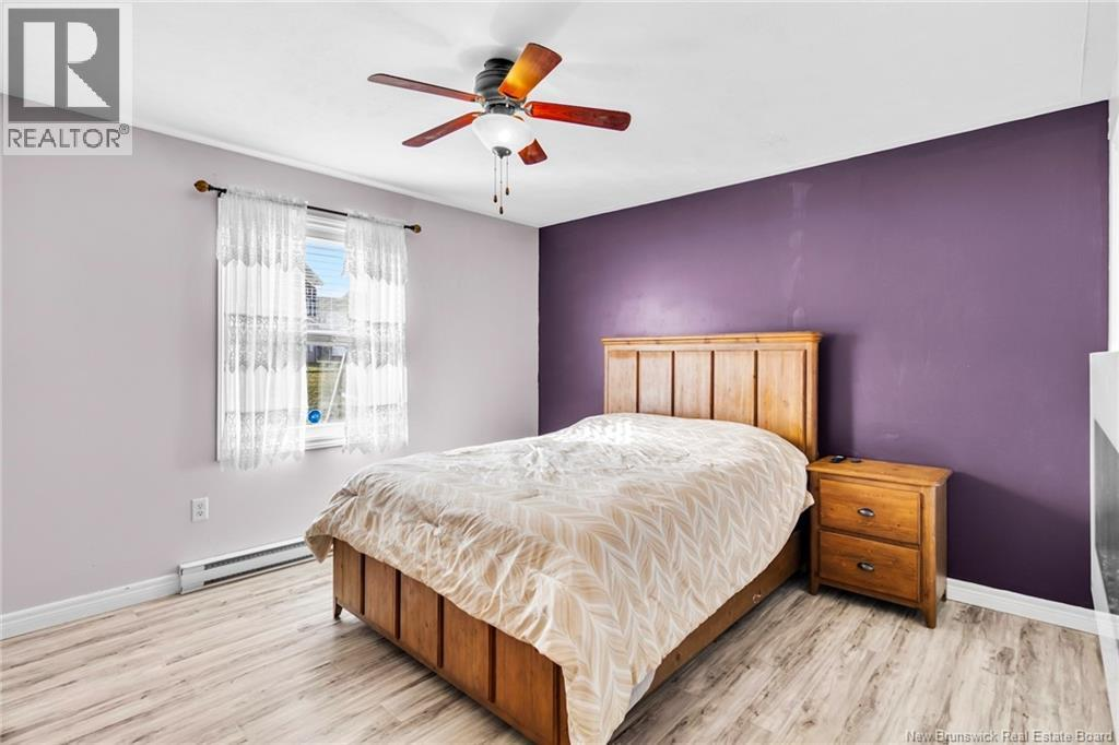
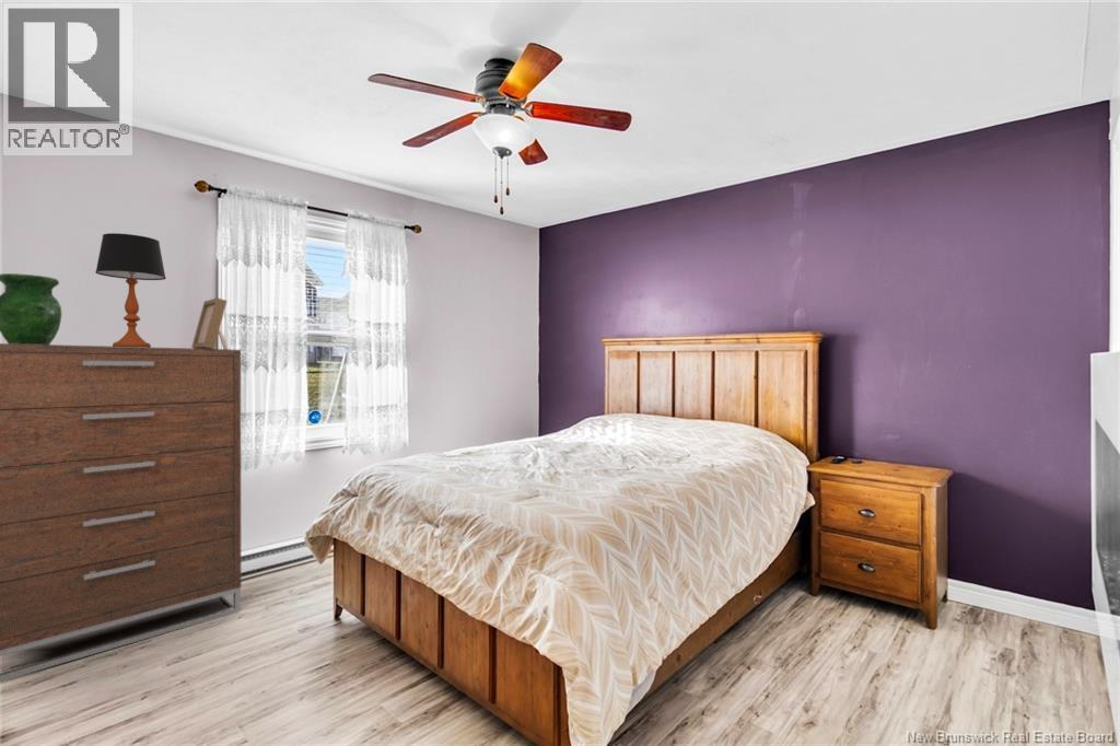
+ dresser (109, 489)
+ vase (28, 311)
+ table lamp (131, 292)
+ photo frame (214, 324)
